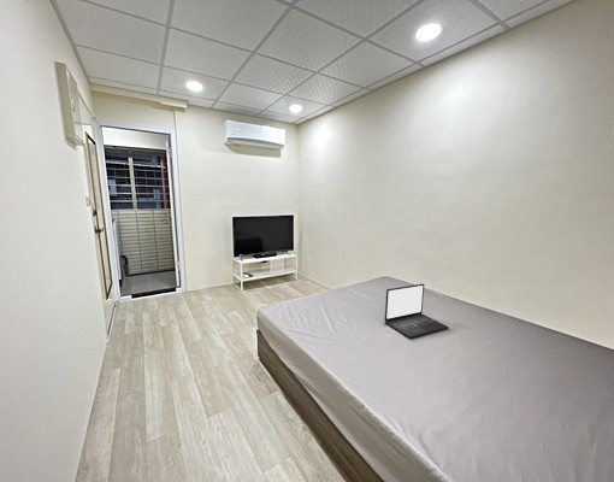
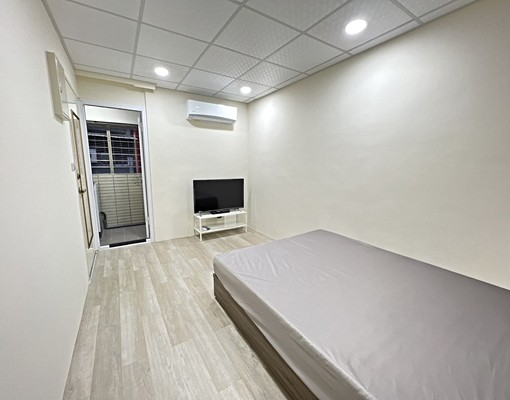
- laptop (417, 308)
